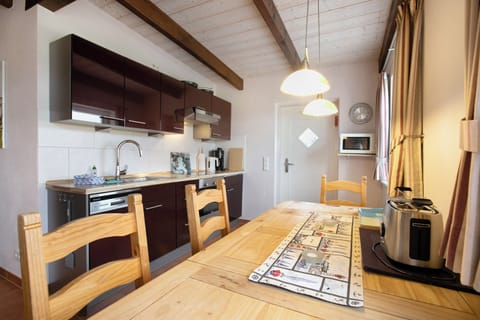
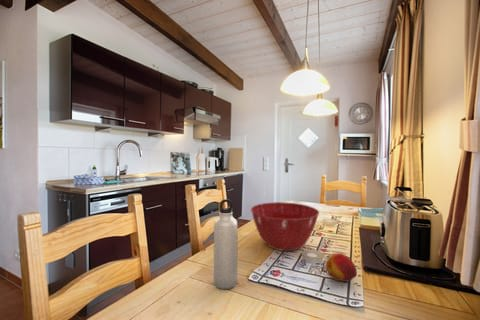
+ fruit (340, 267)
+ water bottle (225, 241)
+ mixing bowl (283, 226)
